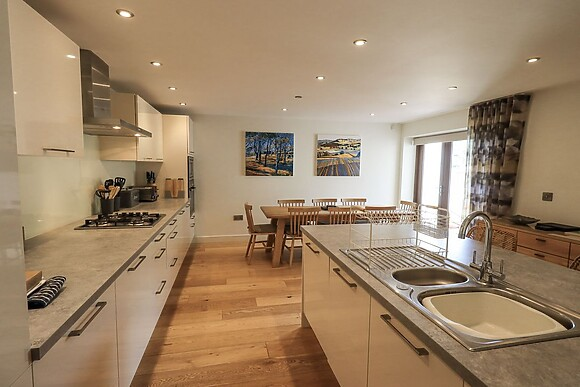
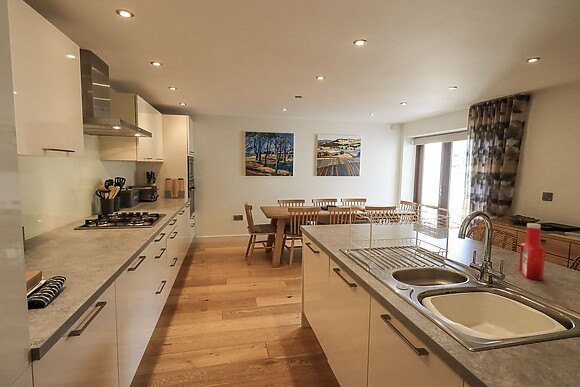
+ soap bottle (532, 249)
